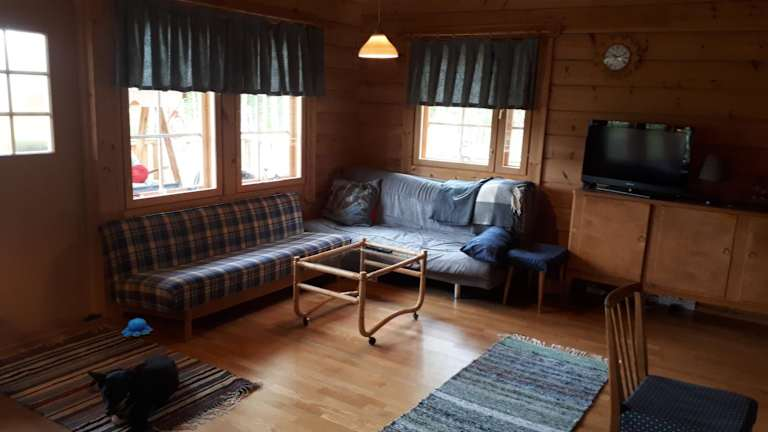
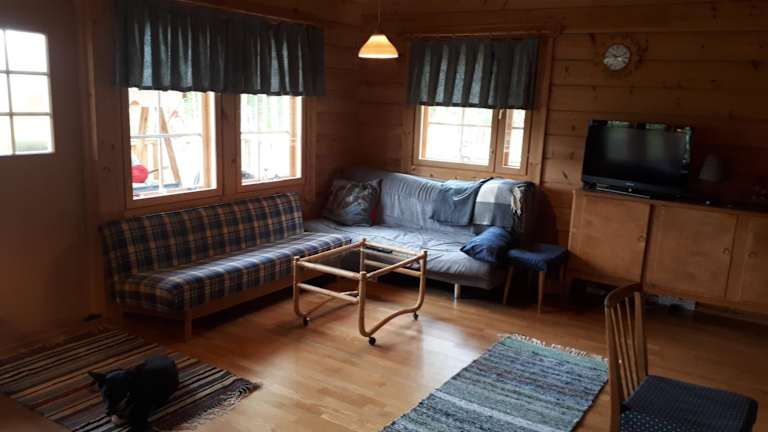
- plush toy (137, 325)
